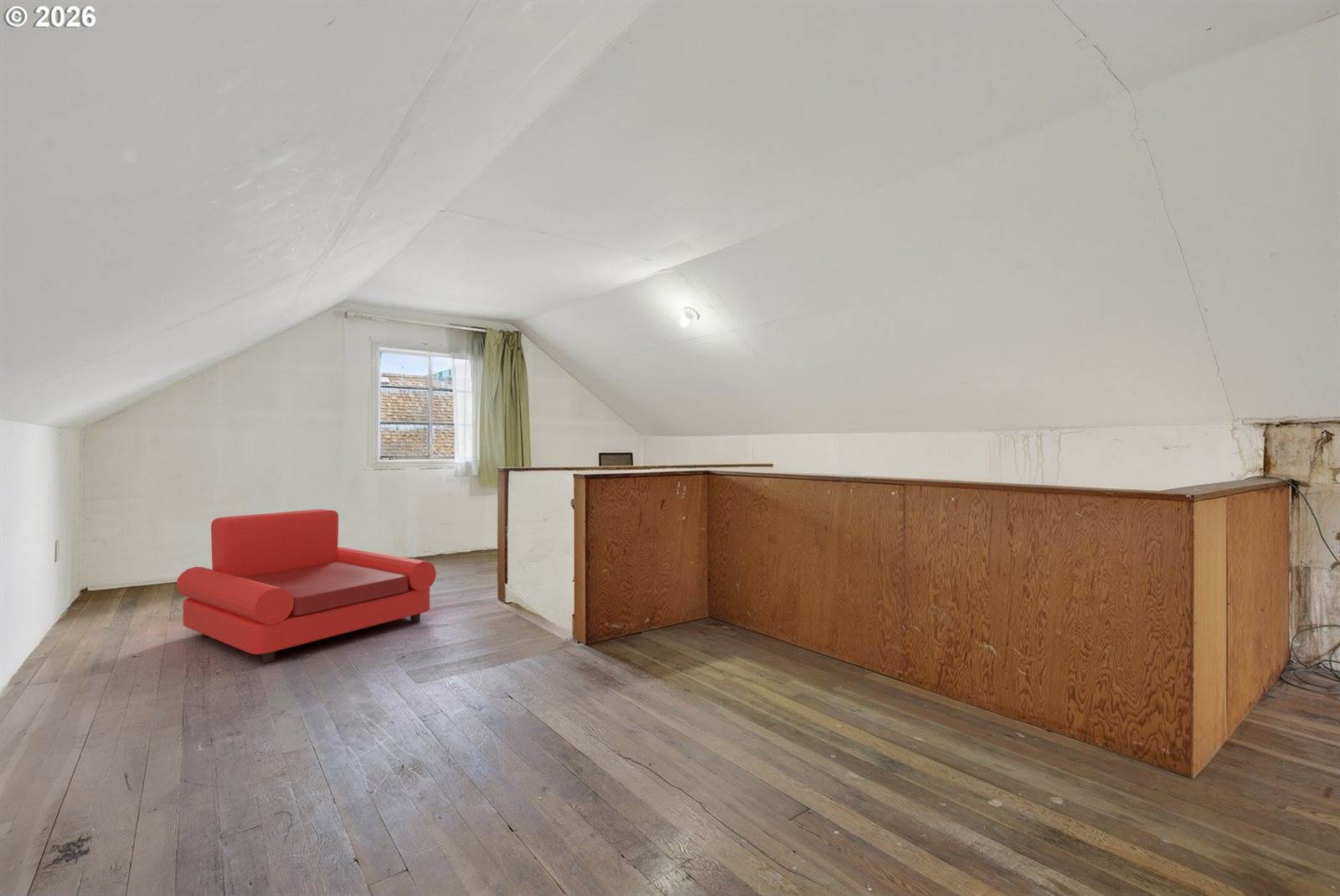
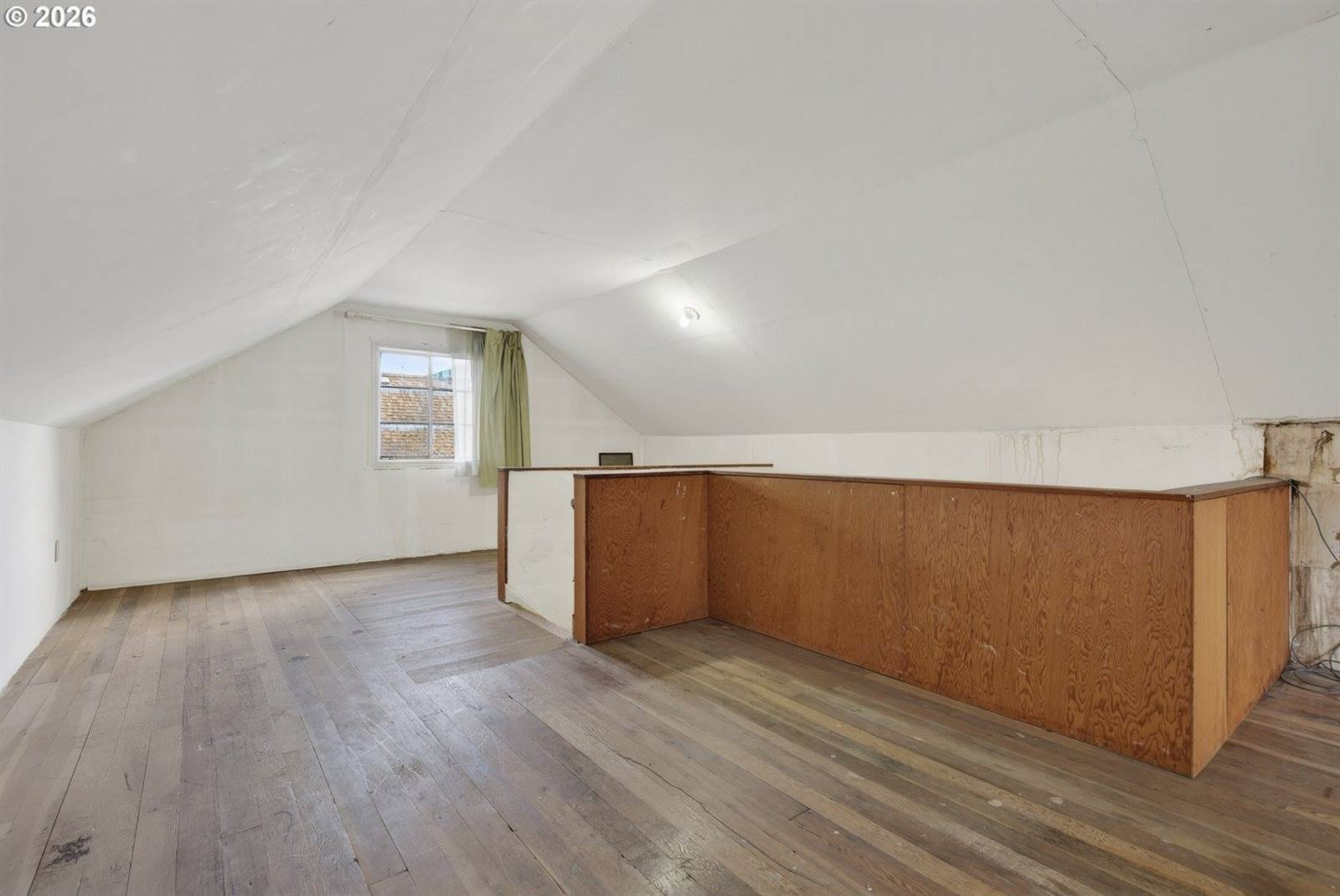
- armchair (312, 573)
